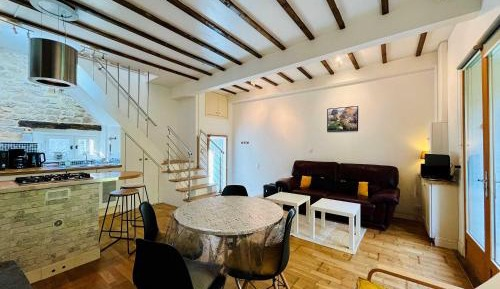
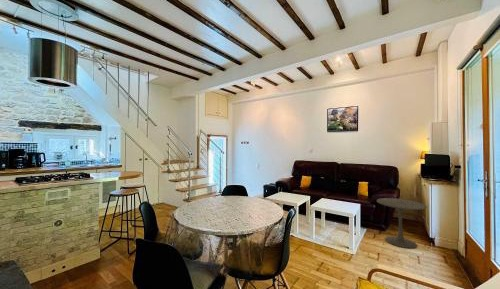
+ side table (400, 222)
